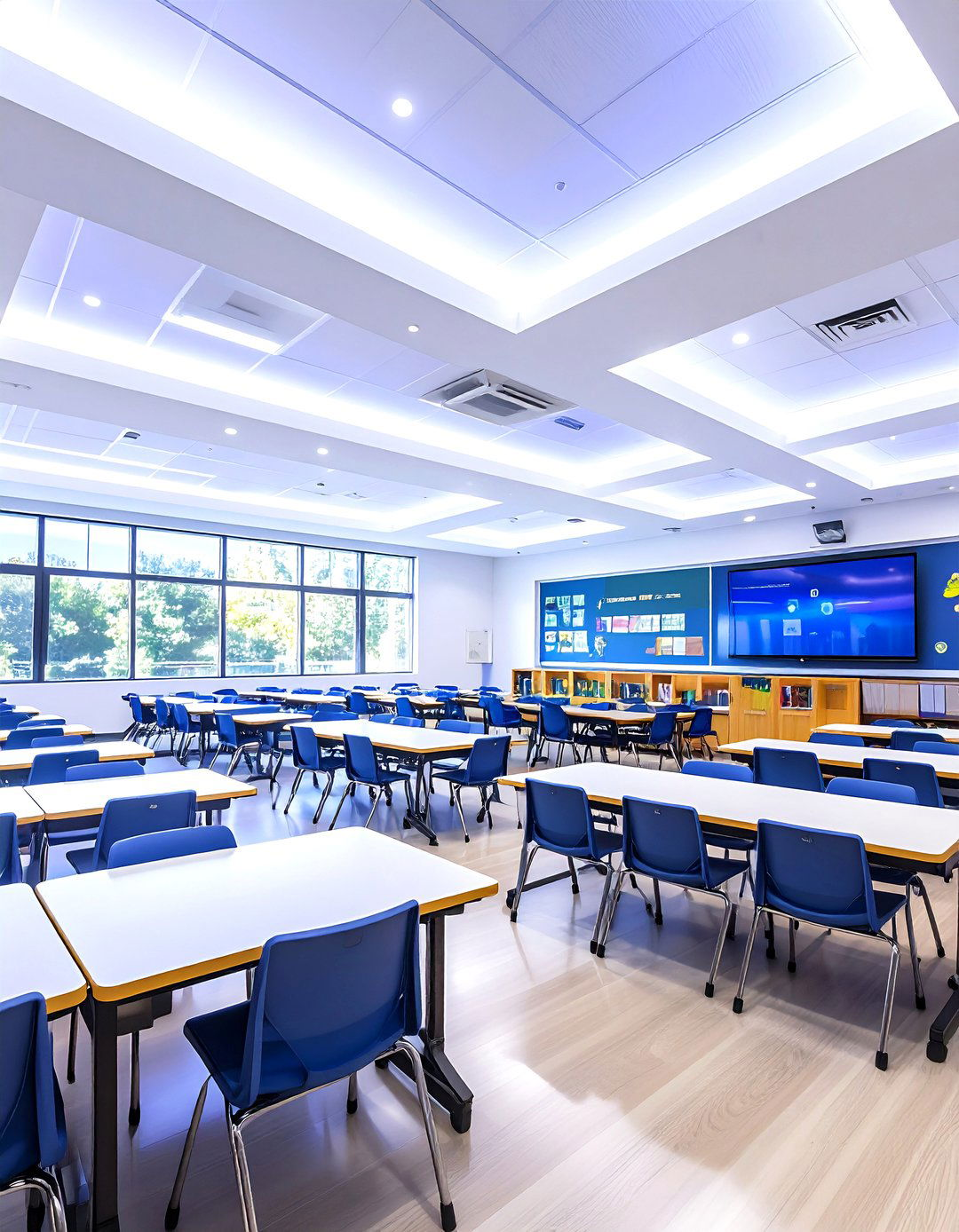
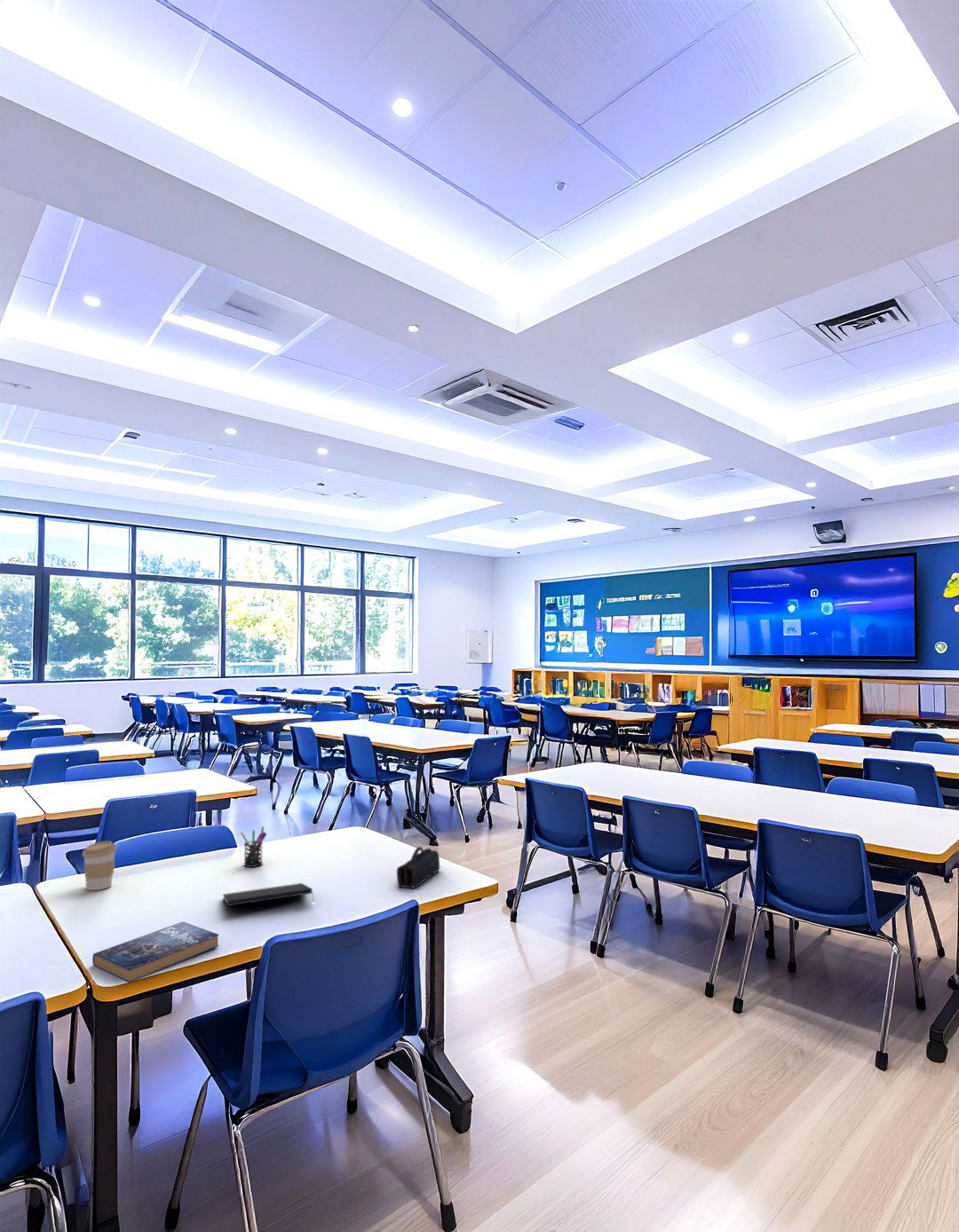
+ notepad (266, 894)
+ pen holder (254, 845)
+ pencil case (418, 862)
+ coffee cup (99, 865)
+ book (157, 949)
